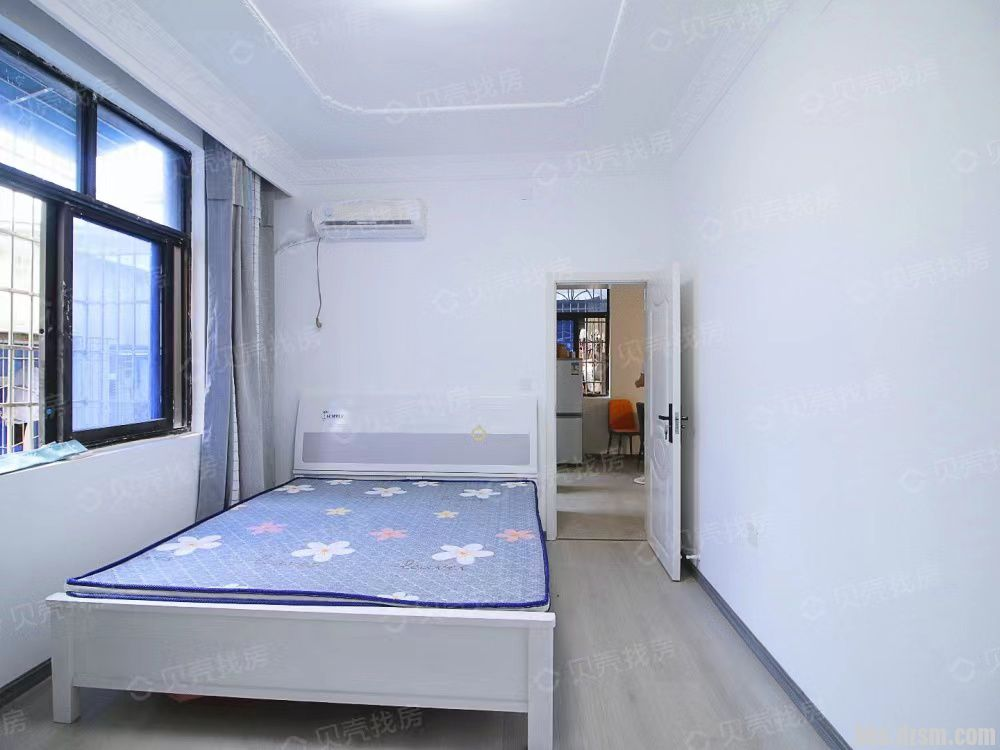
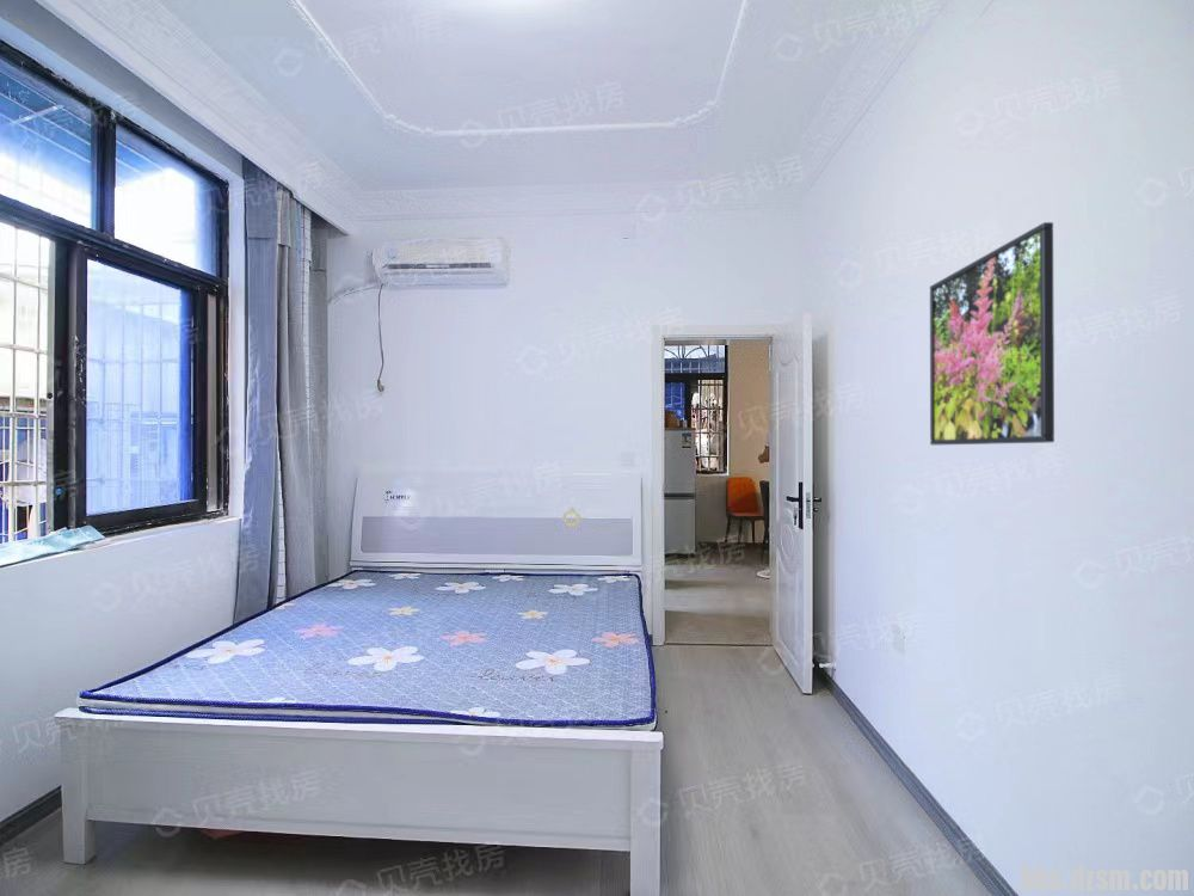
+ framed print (981, 351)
